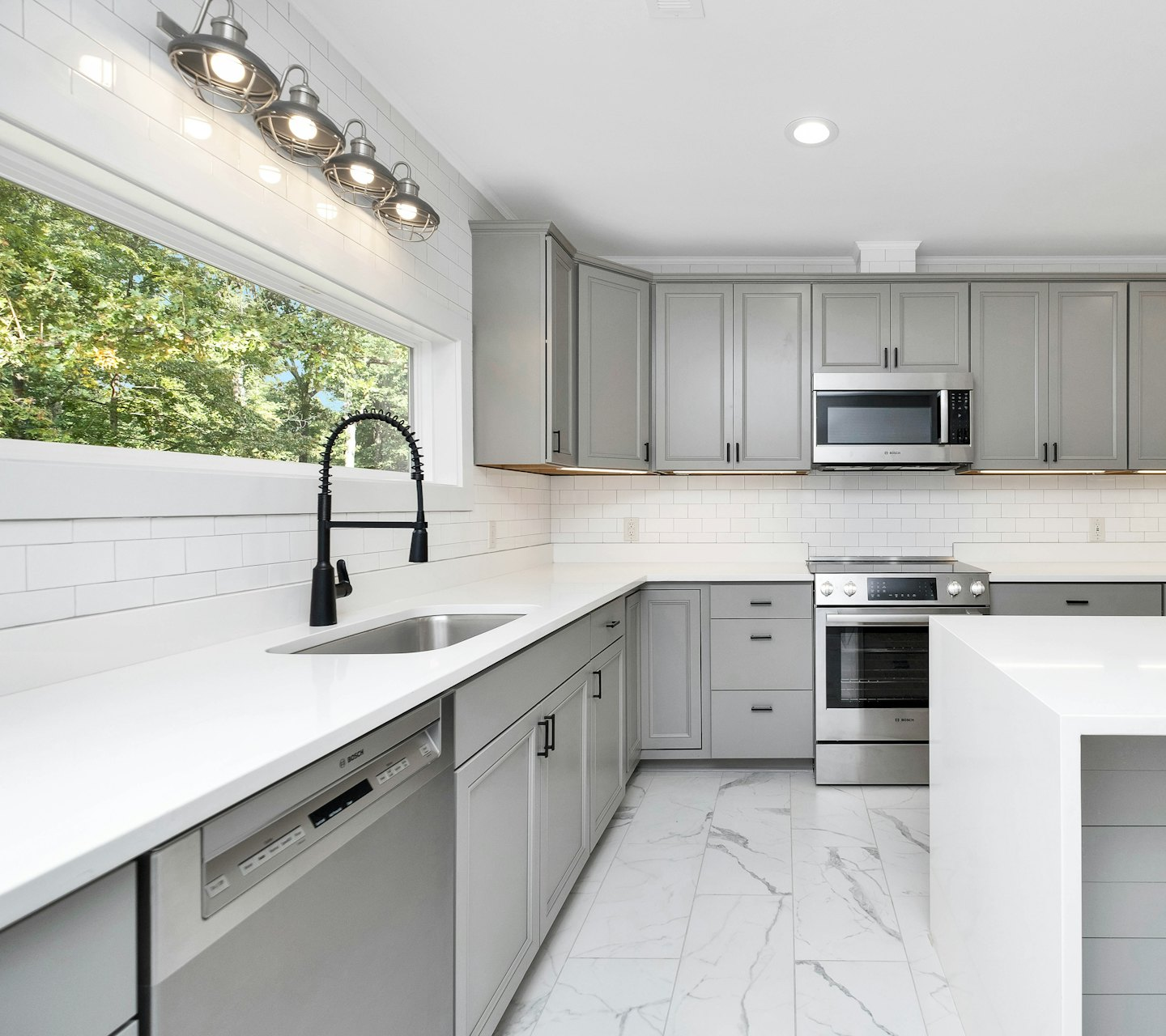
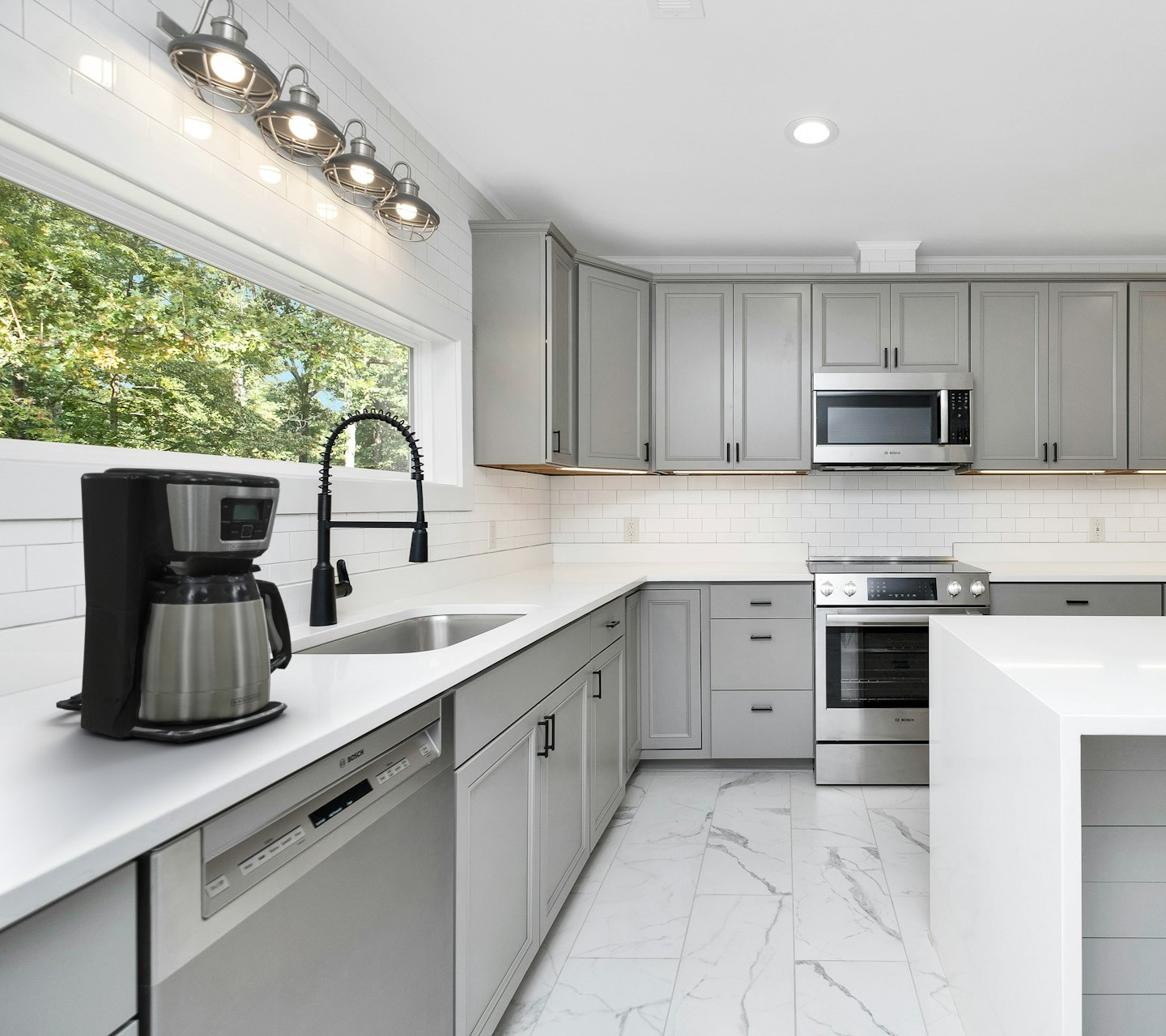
+ coffee maker (186, 592)
